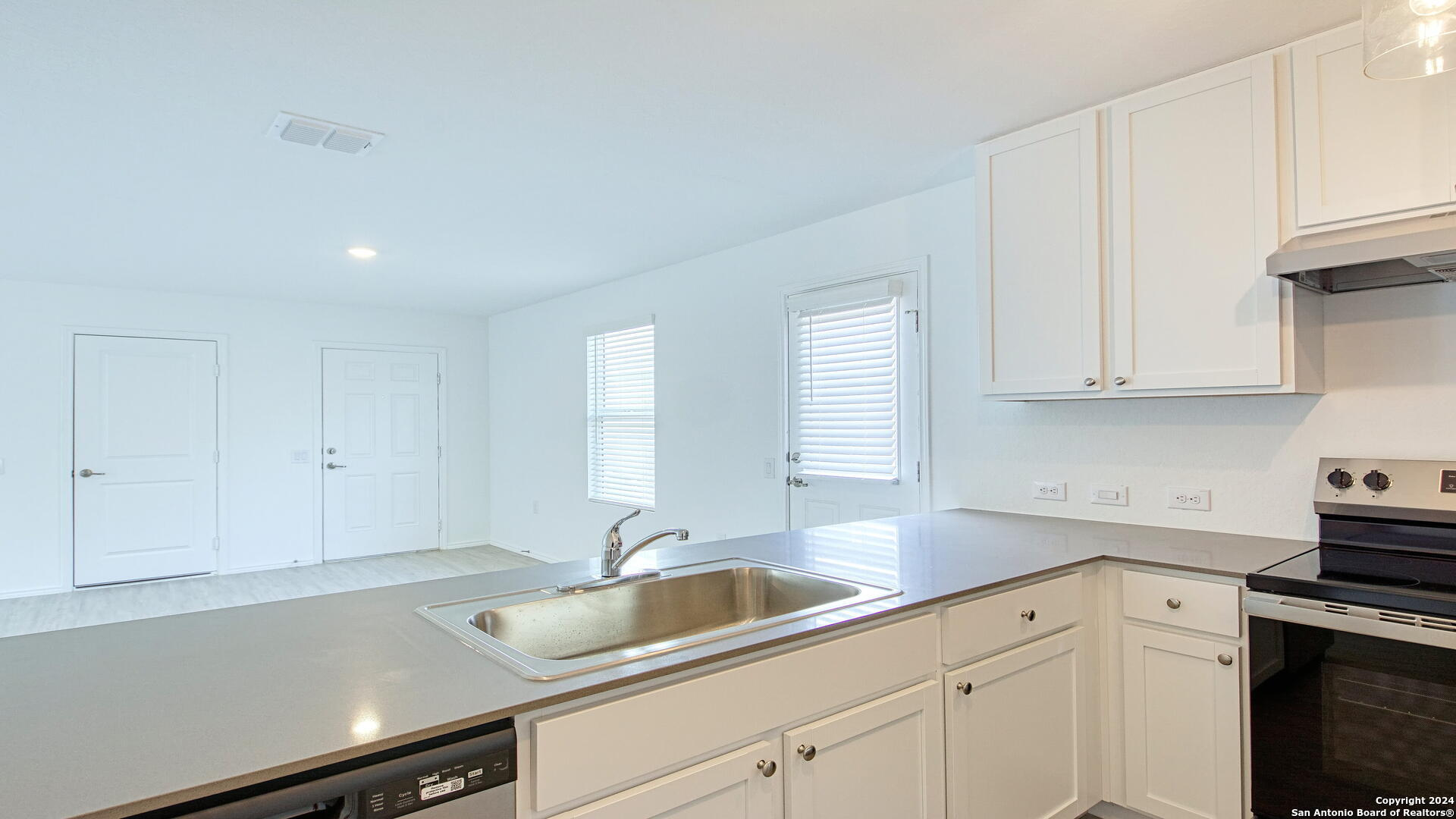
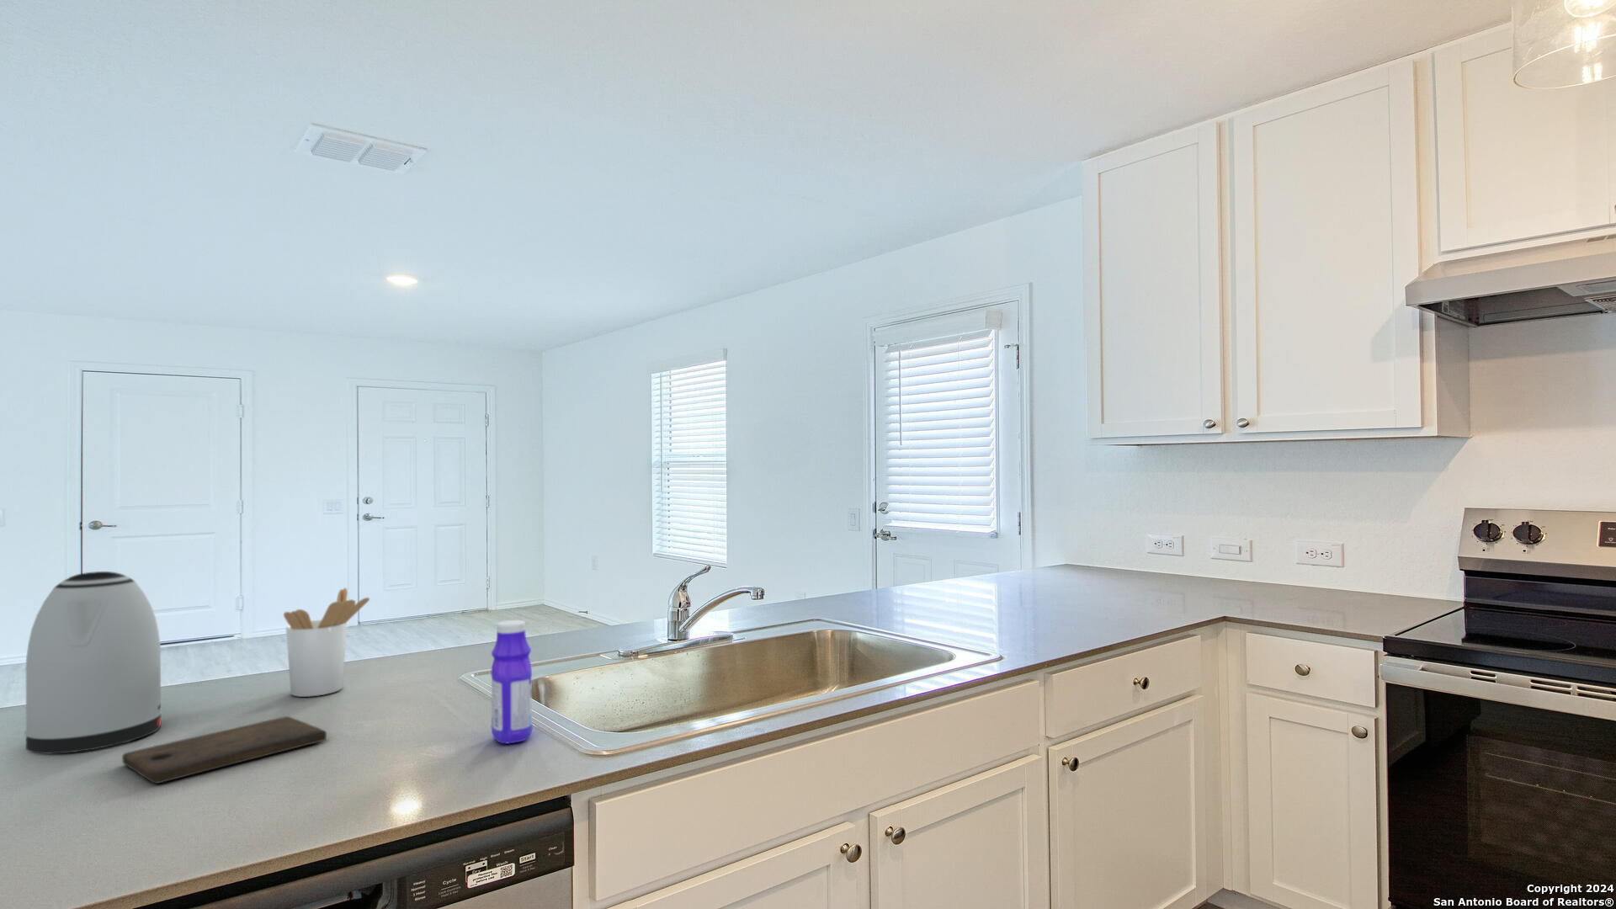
+ utensil holder (327, 642)
+ kettle (102, 649)
+ cutting board (229, 746)
+ bottle (511, 679)
